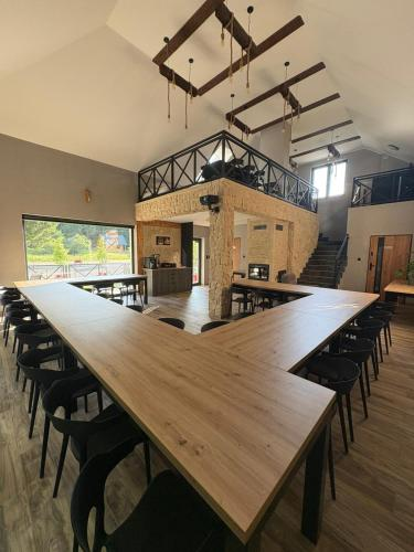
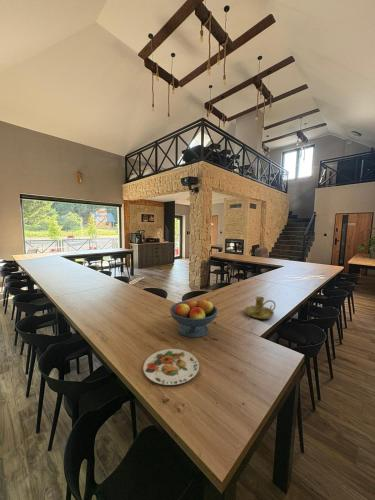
+ candle holder (261, 306)
+ fruit bowl (193, 315)
+ plate (171, 365)
